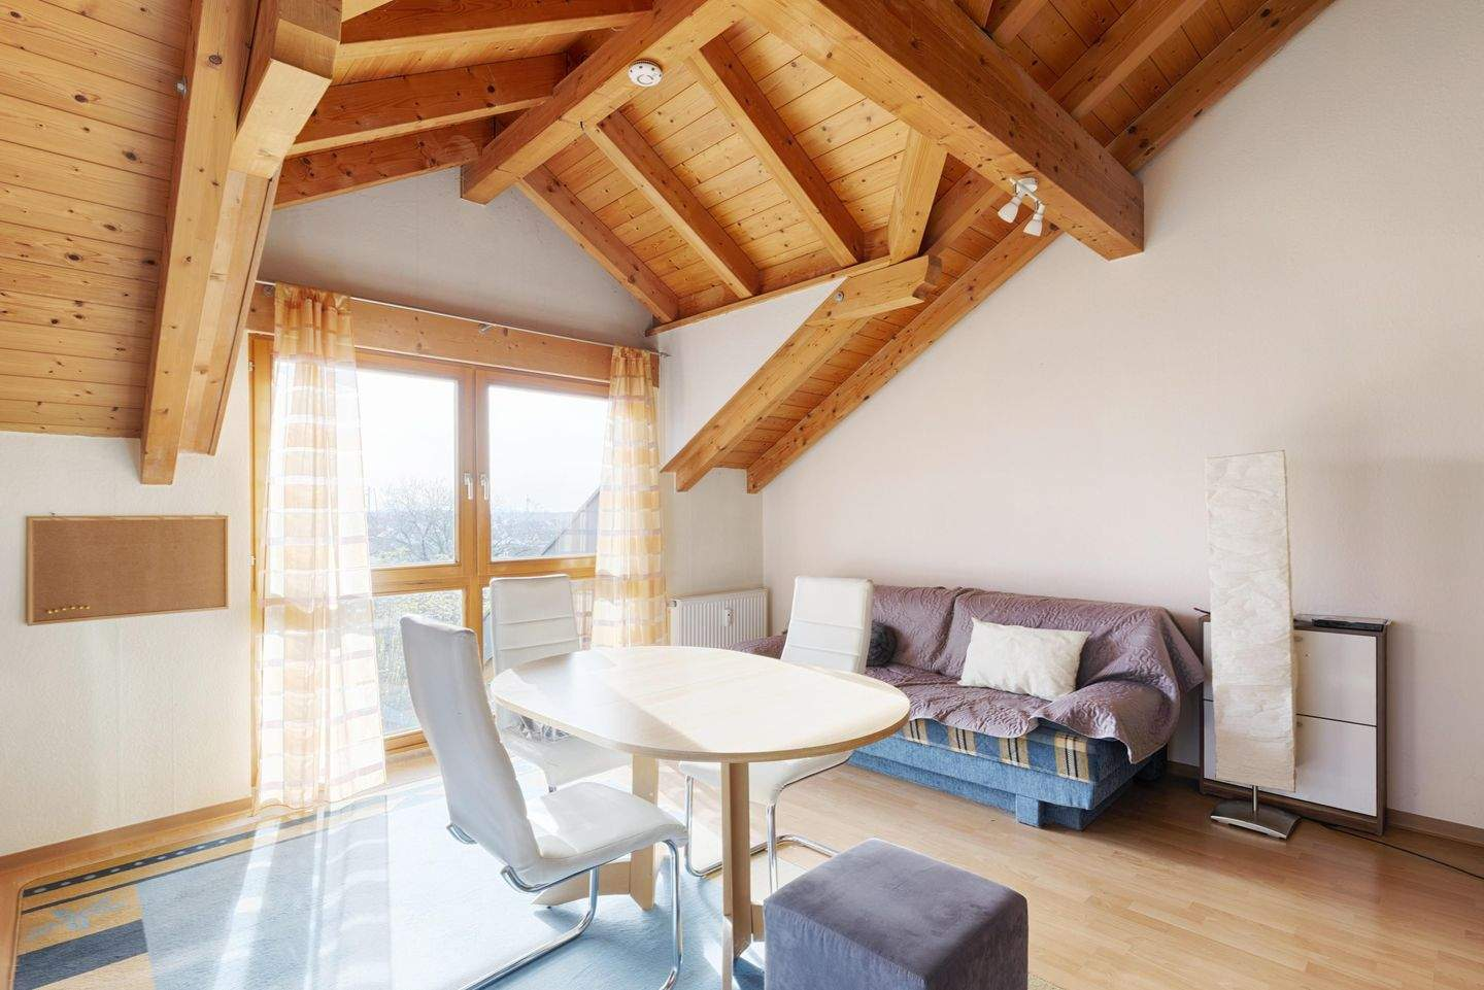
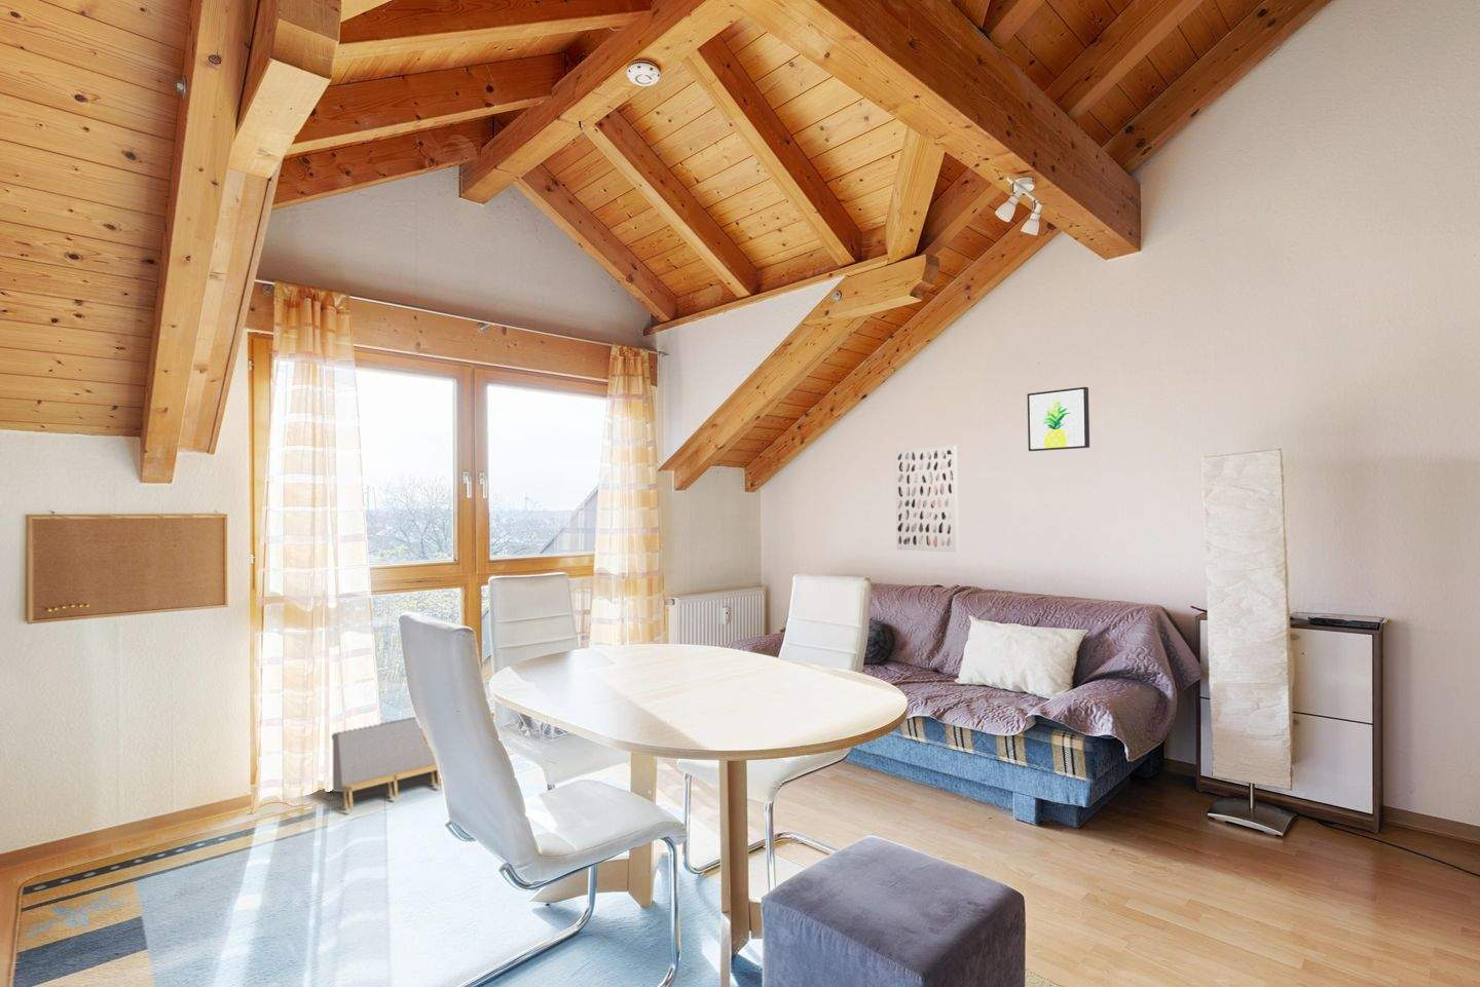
+ wall art (925, 499)
+ wall art (1058, 419)
+ storage bin (401, 751)
